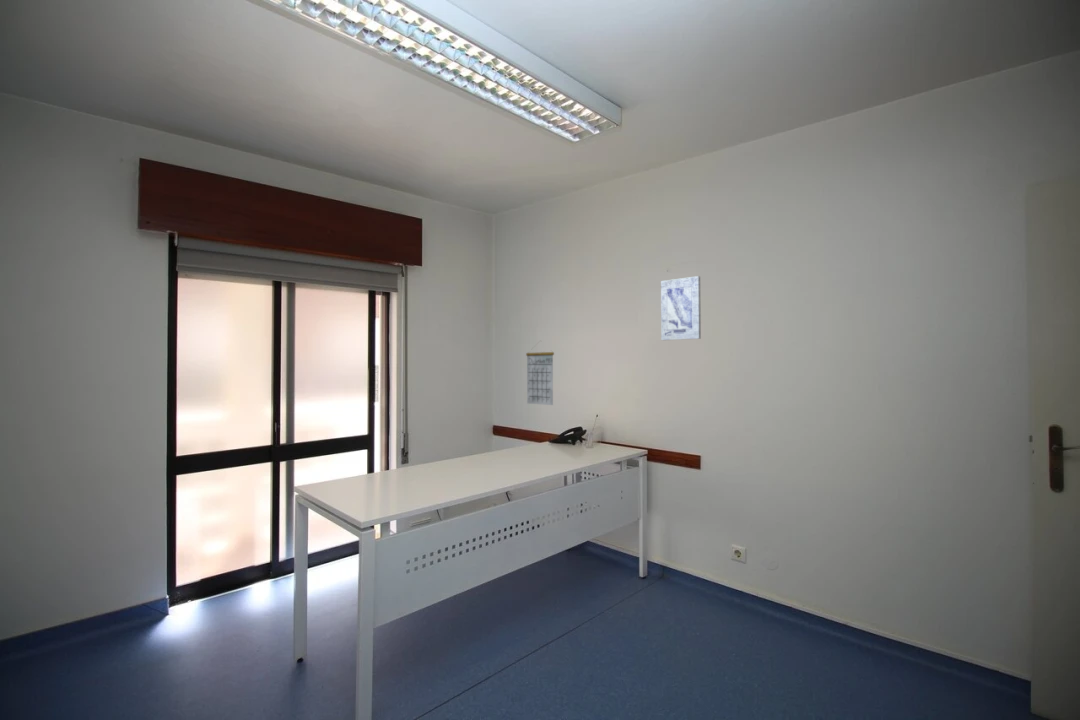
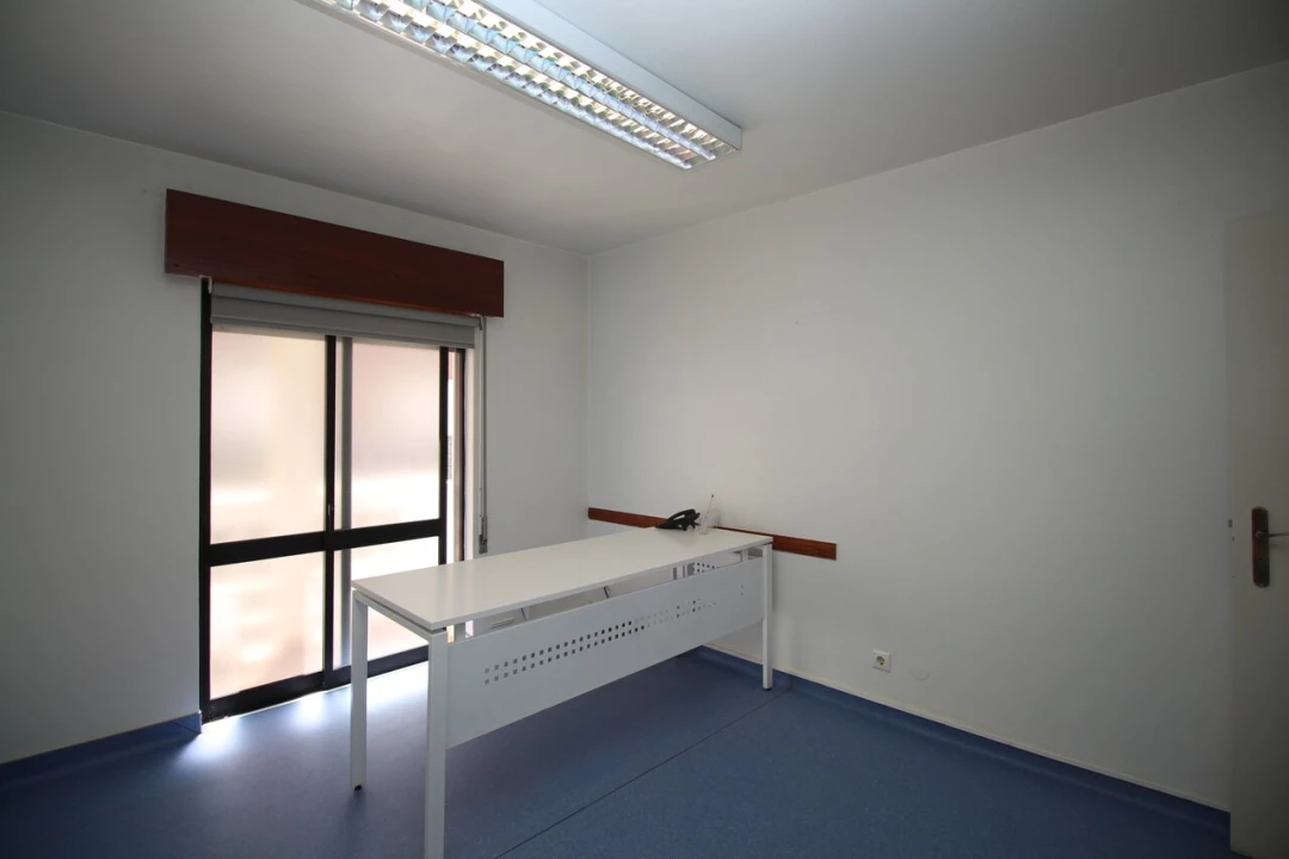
- wall art (680, 309)
- calendar (539, 372)
